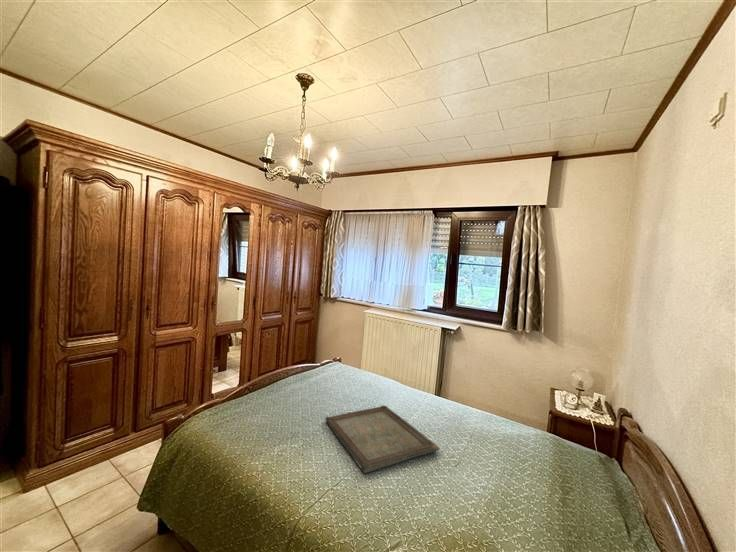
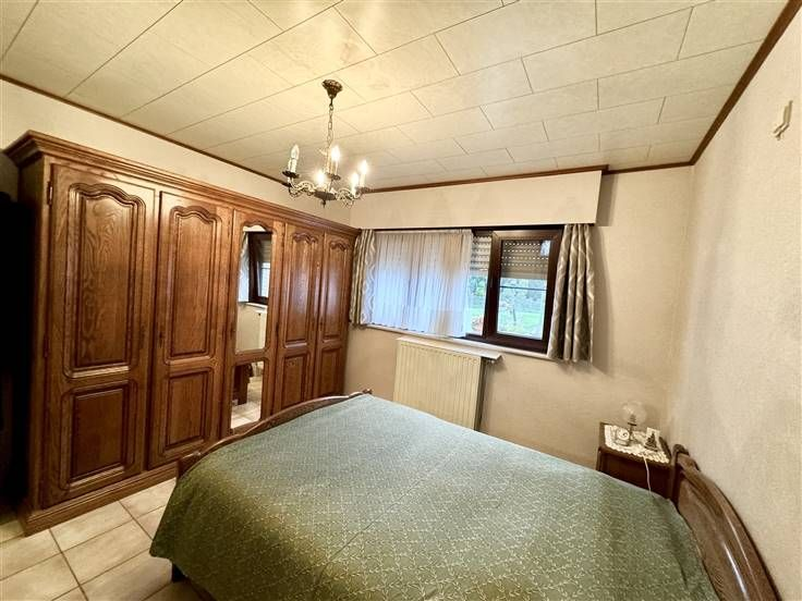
- serving tray (378, 432)
